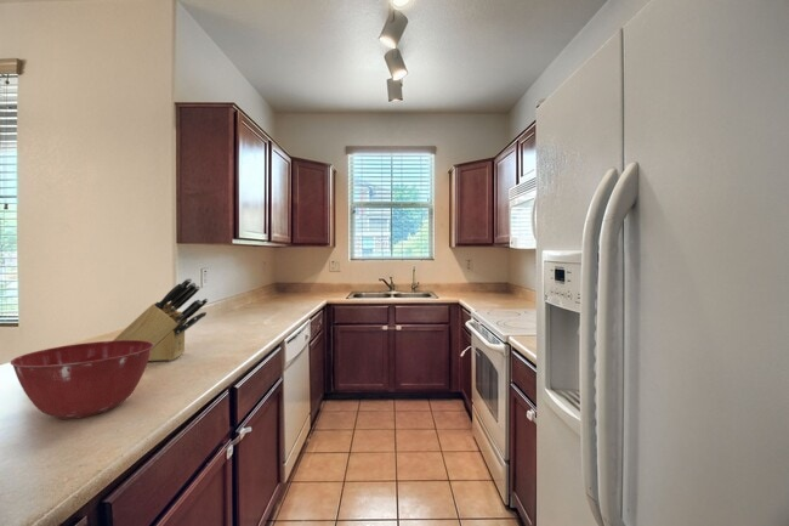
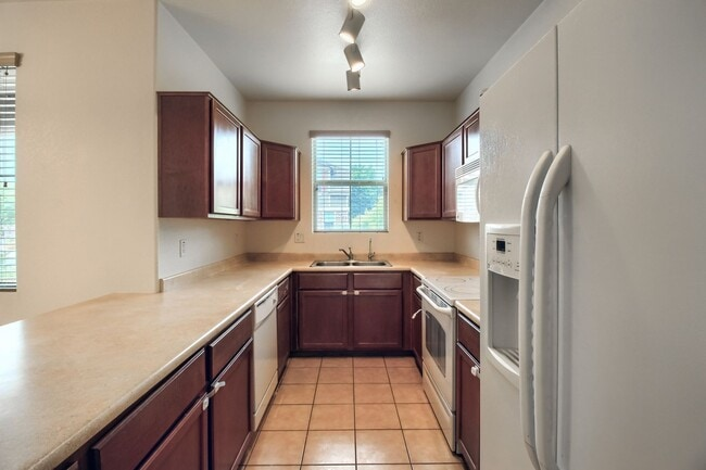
- mixing bowl (89, 379)
- knife block (155, 318)
